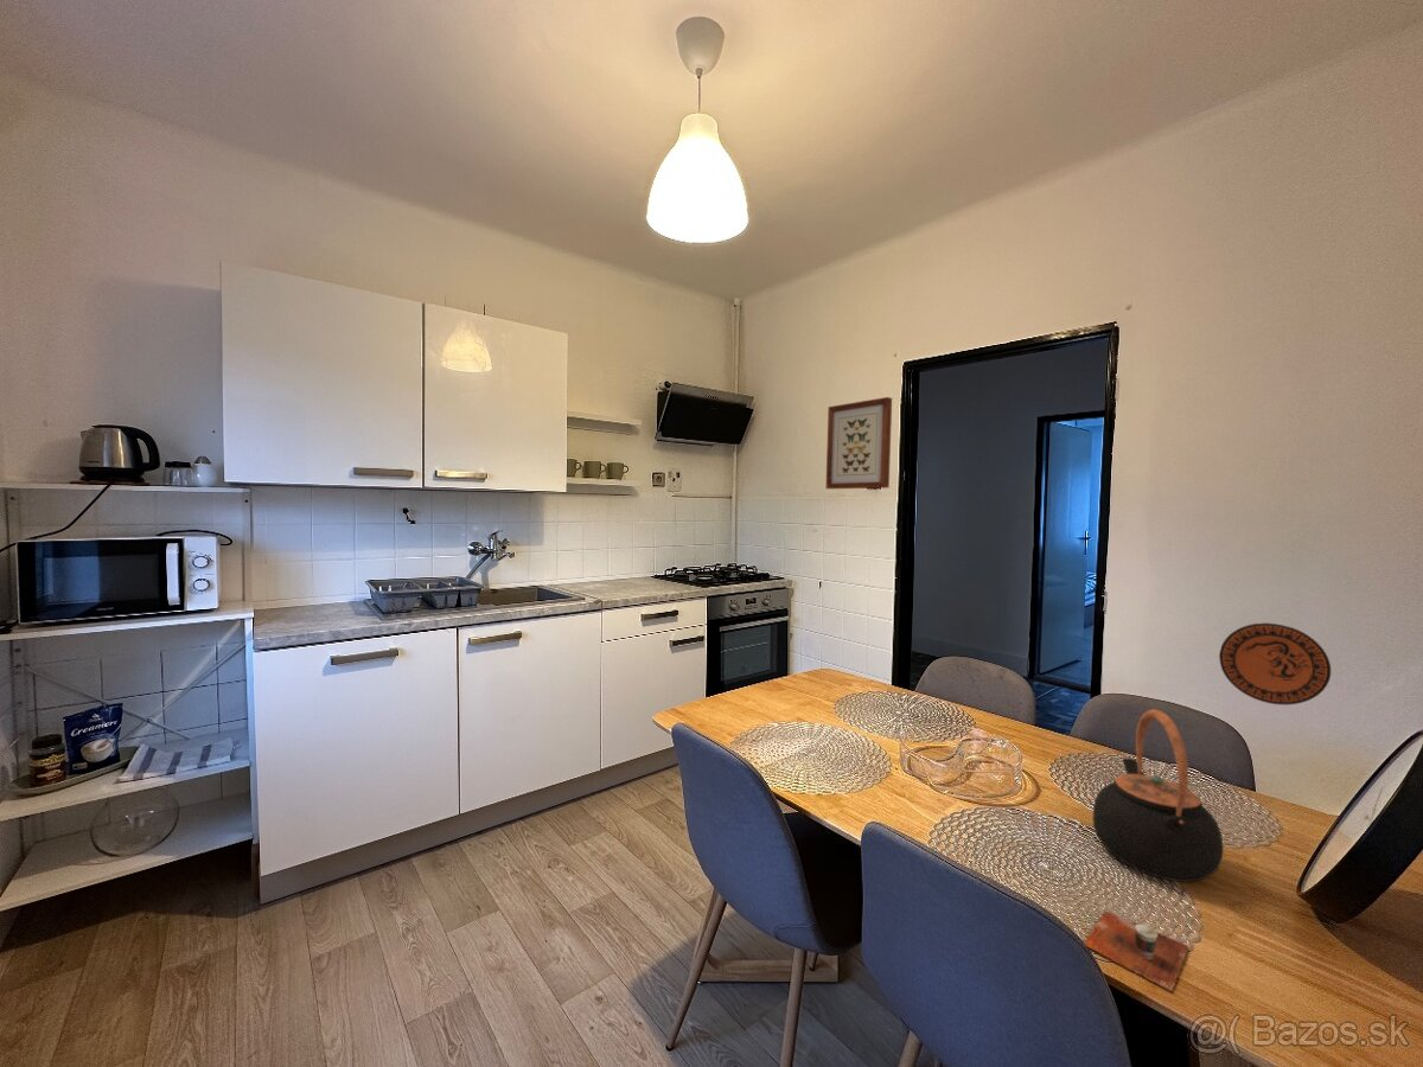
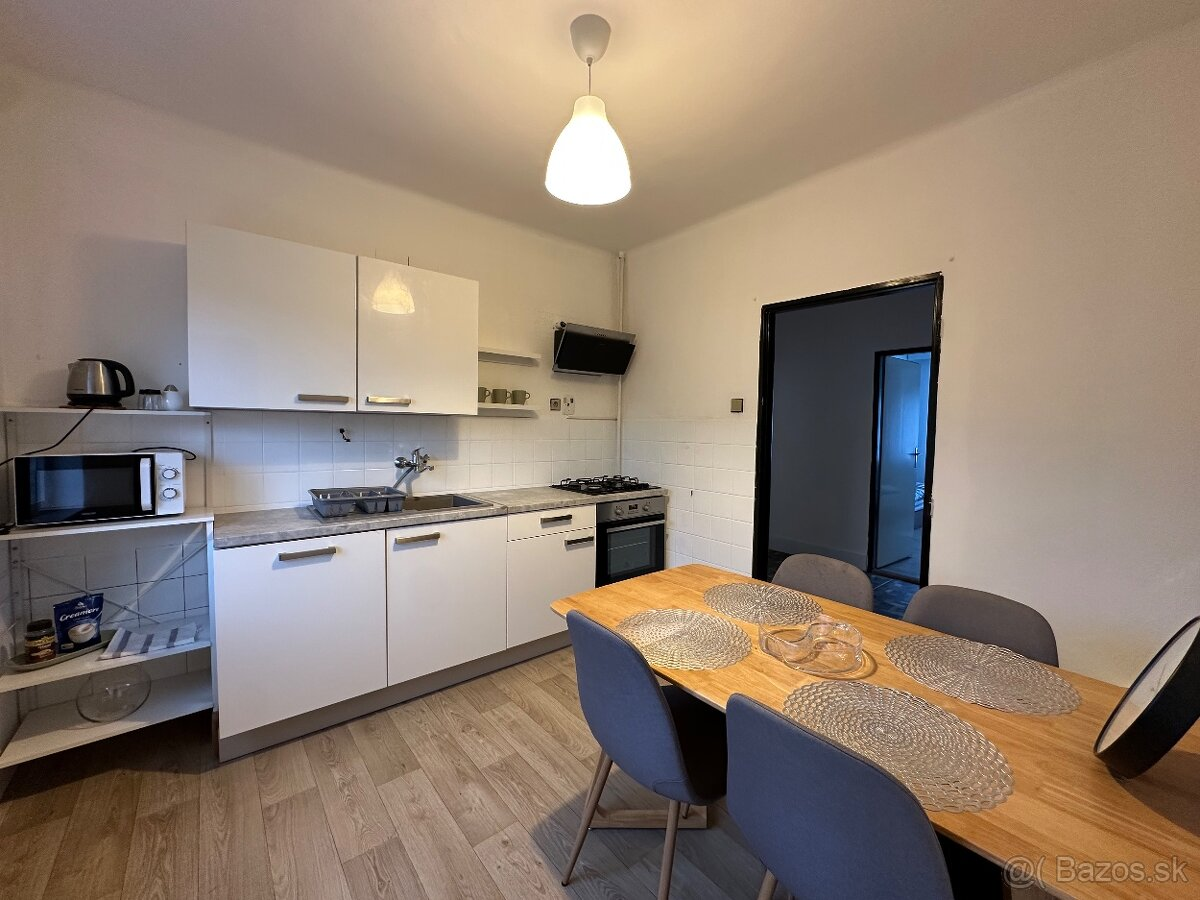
- decorative plate (1271, 663)
- teapot (1151, 780)
- wall art (857, 445)
- cup (1137, 934)
